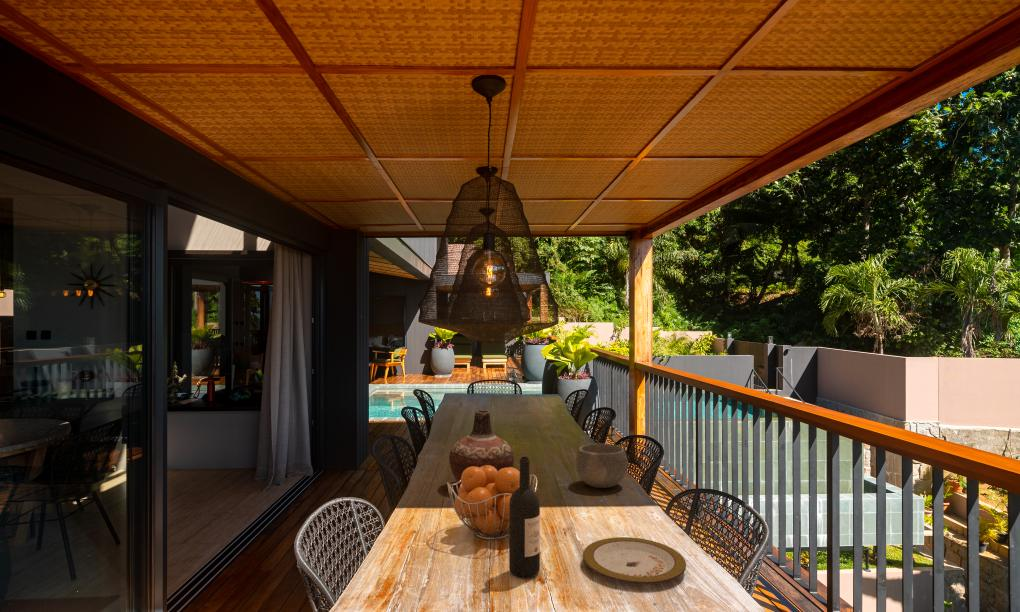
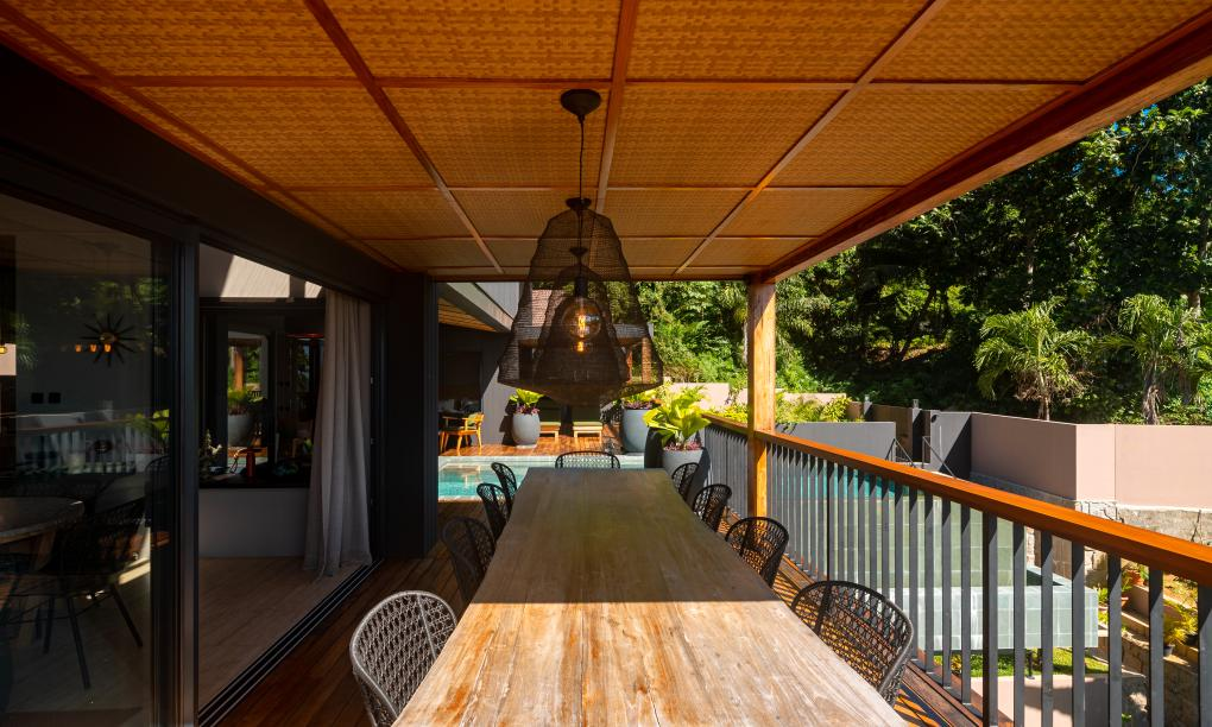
- vase (481, 448)
- plate (633, 561)
- fruit basket (492, 499)
- wine bottle (524, 515)
- bowl (601, 466)
